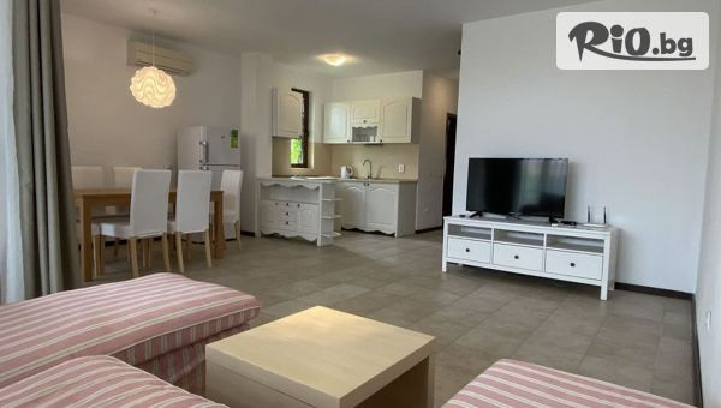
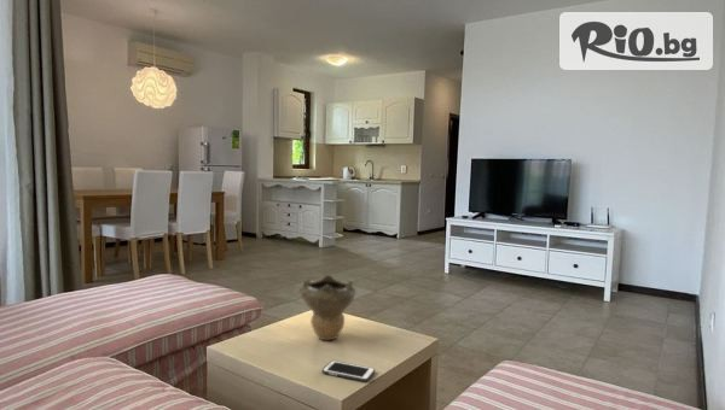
+ decorative bowl (326, 309)
+ cell phone (348, 370)
